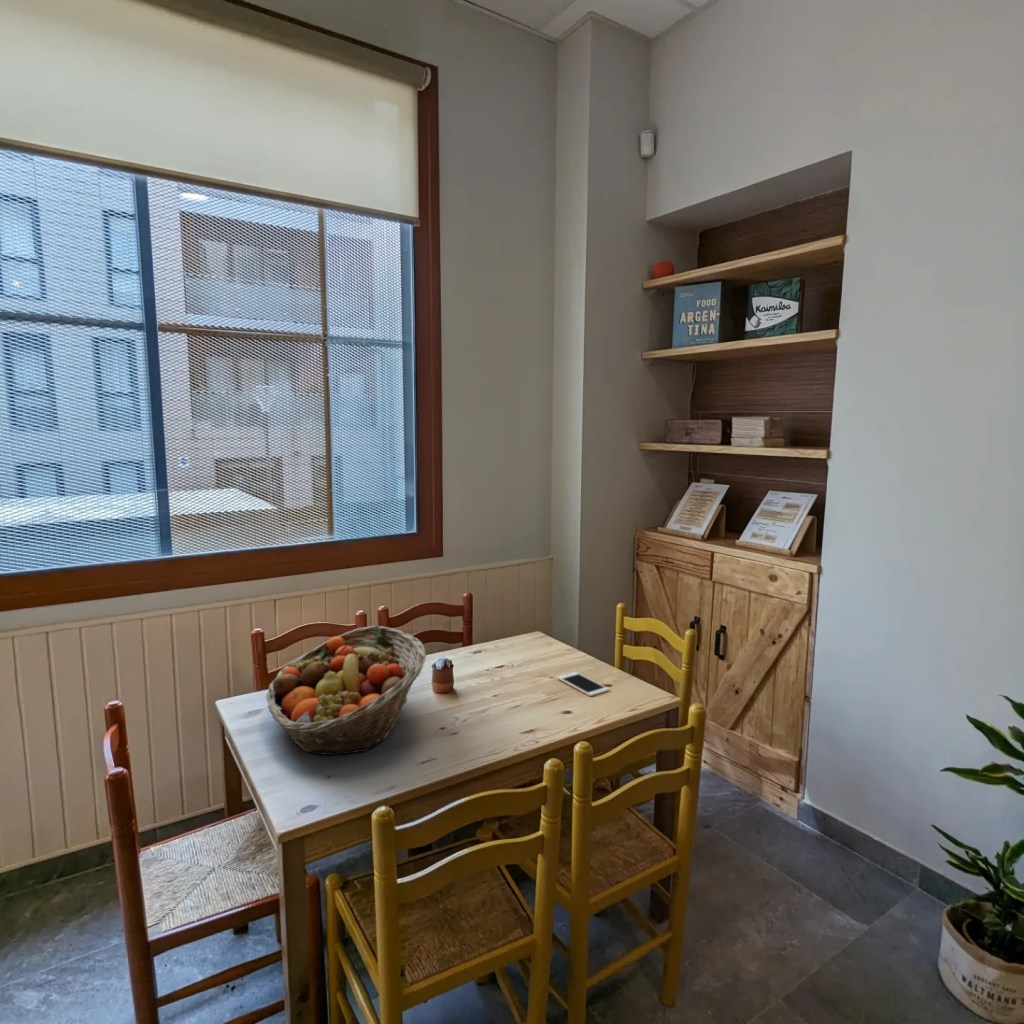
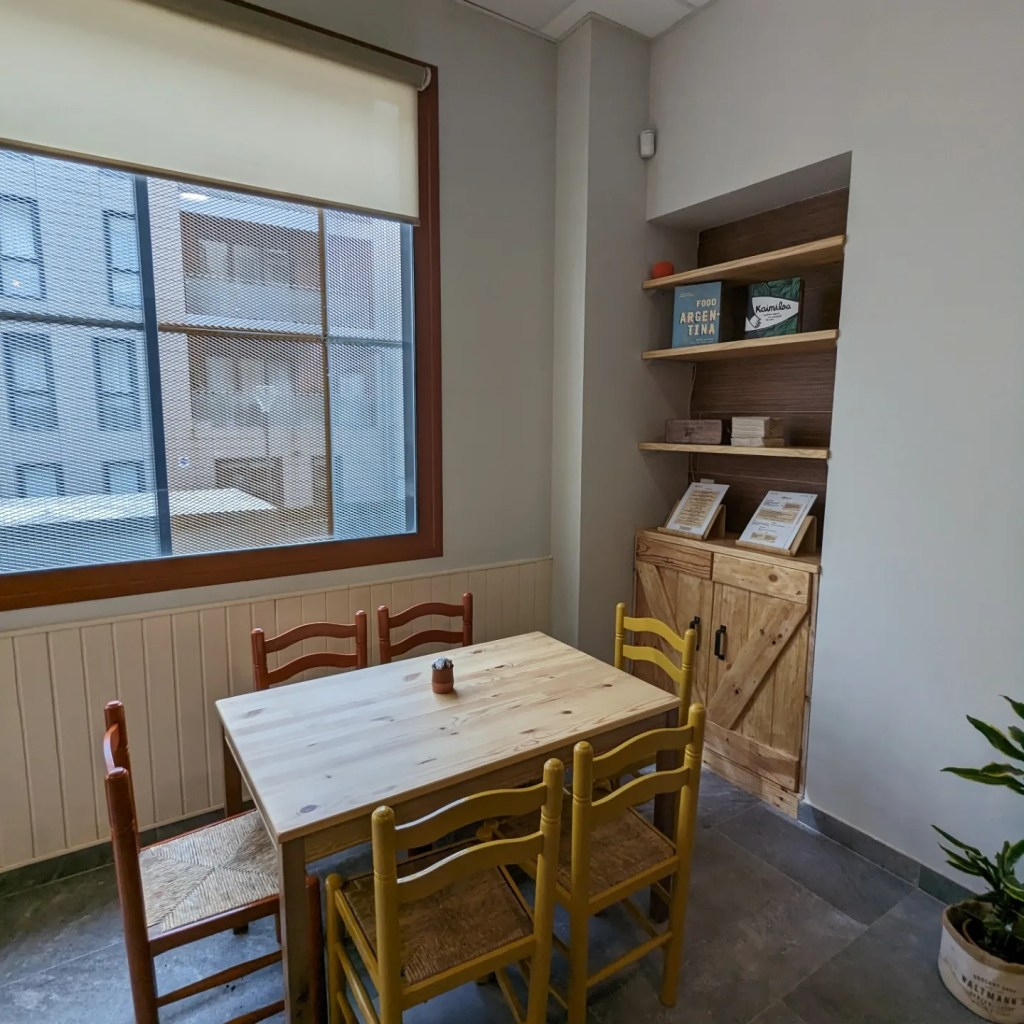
- fruit basket (347, 685)
- cell phone (582, 683)
